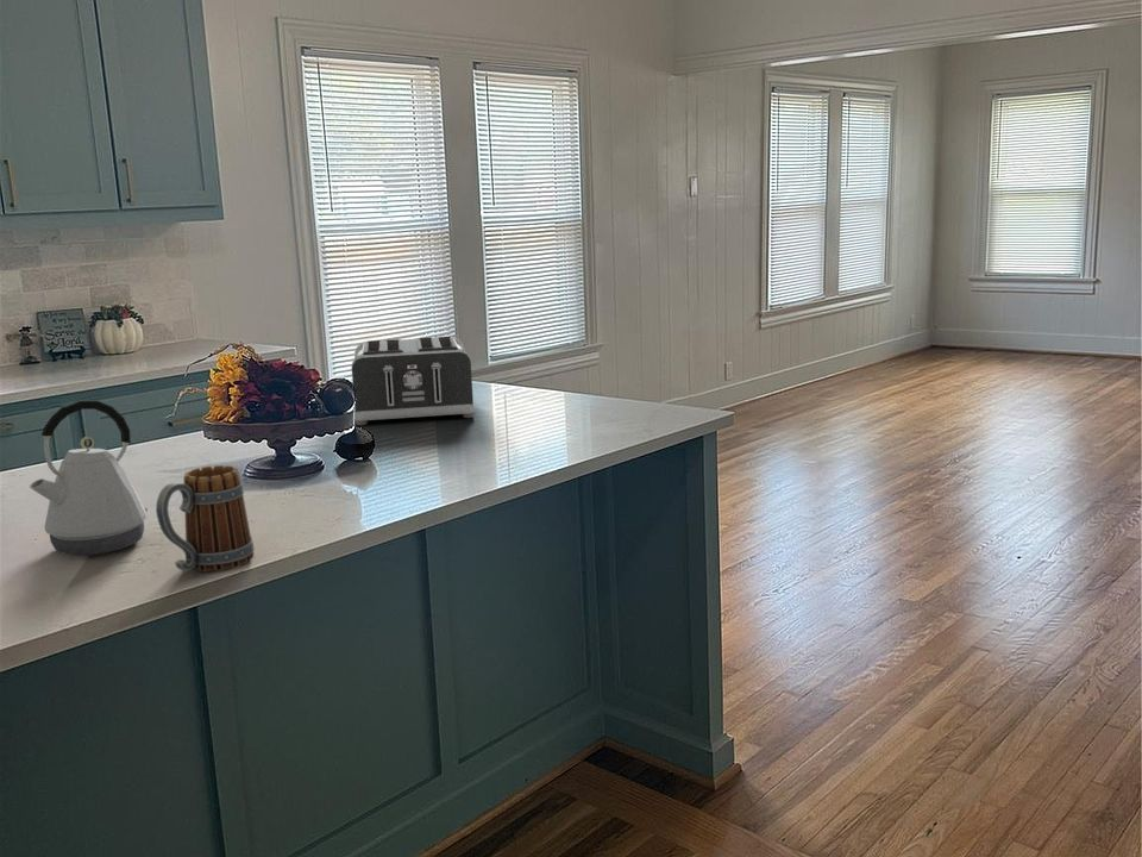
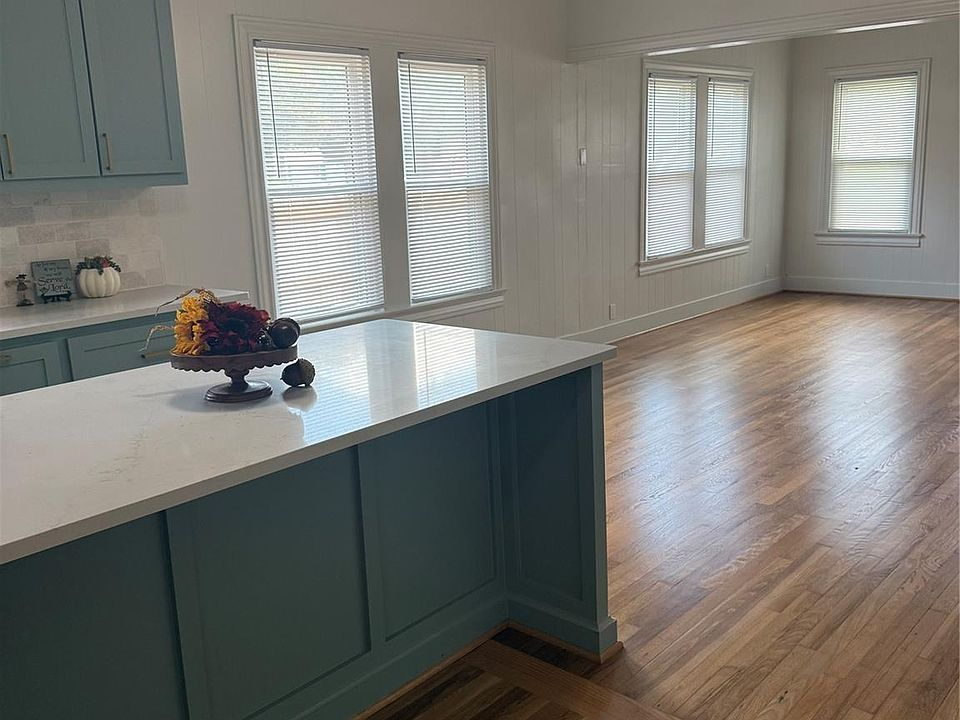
- toaster (412, 377)
- mug (203, 521)
- kettle (87, 474)
